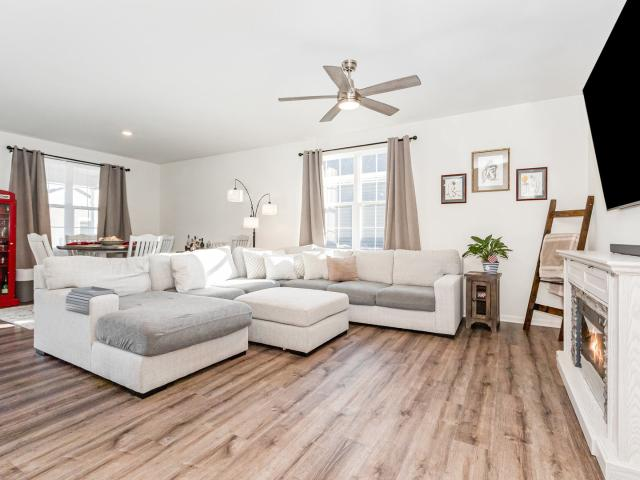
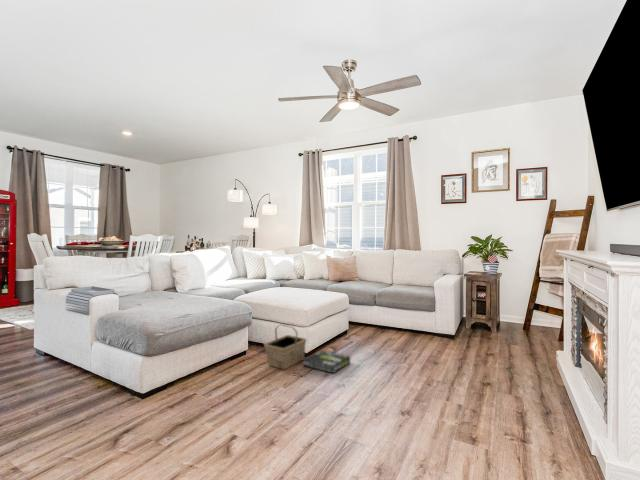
+ basket (285, 343)
+ box (327, 360)
